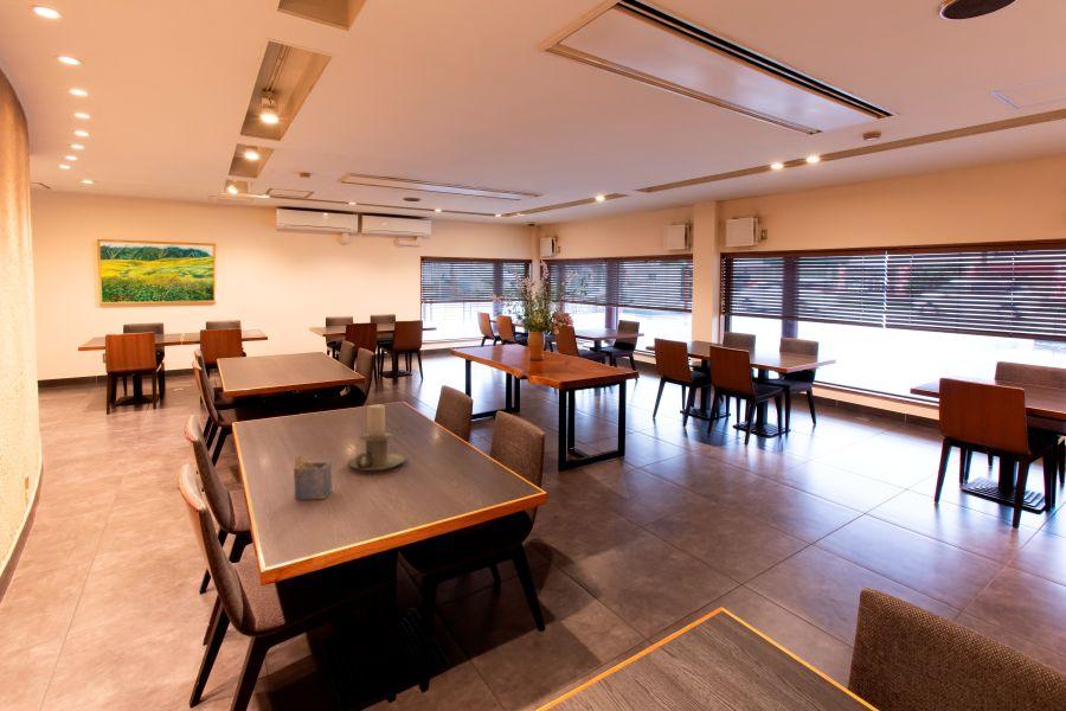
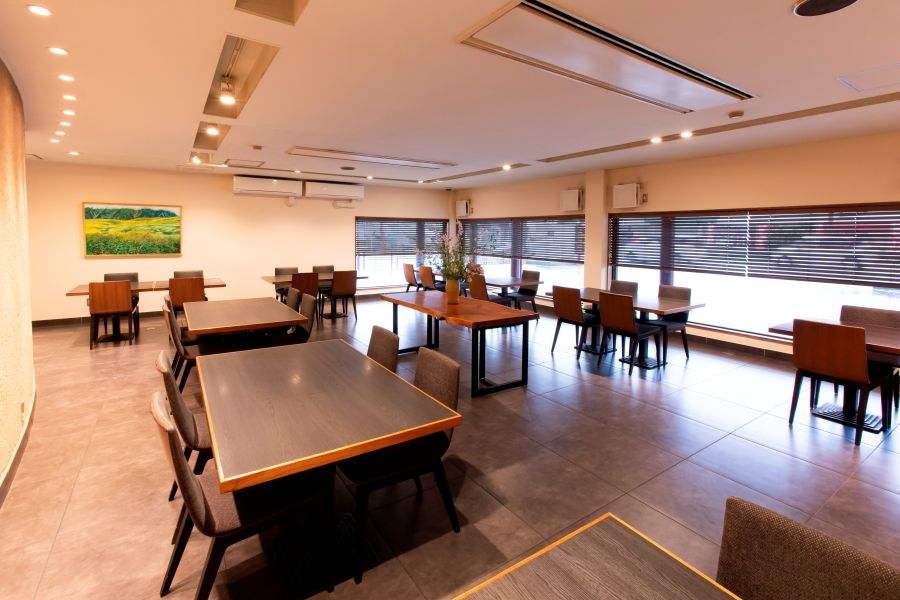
- napkin holder (312, 474)
- candle holder (375, 435)
